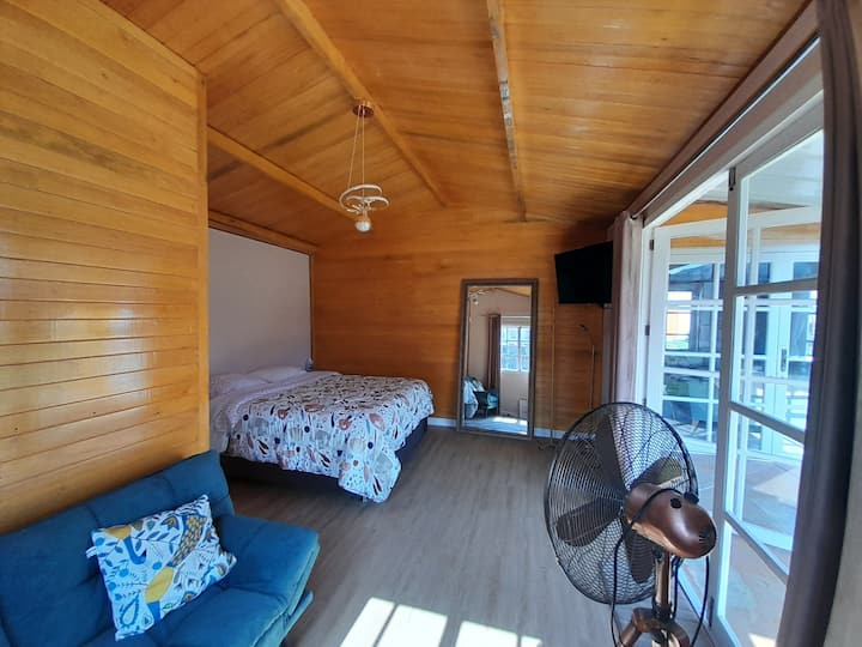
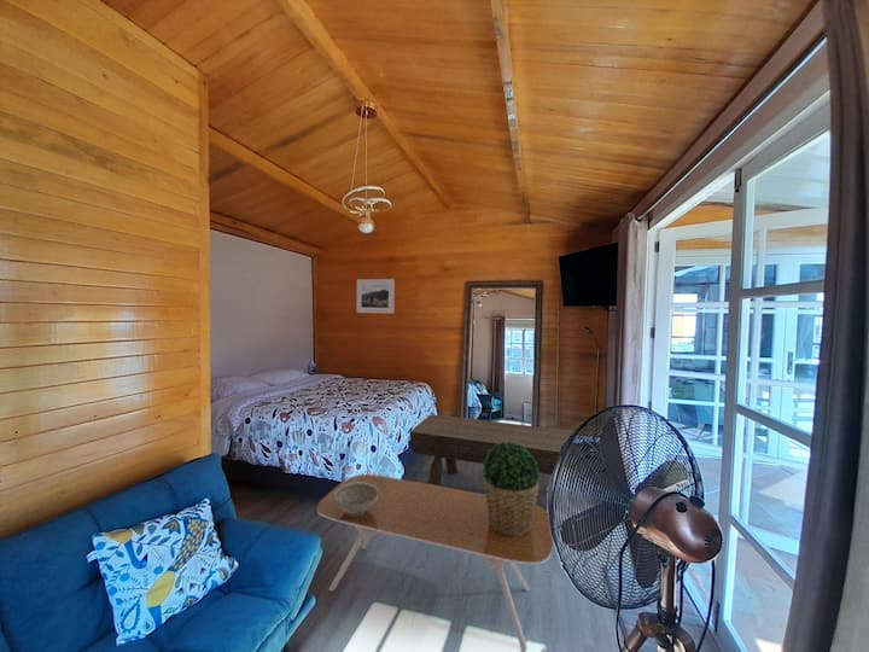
+ bench (488, 455)
+ coffee table (432, 543)
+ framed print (374, 296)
+ potted plant (509, 483)
+ decorative bowl (356, 501)
